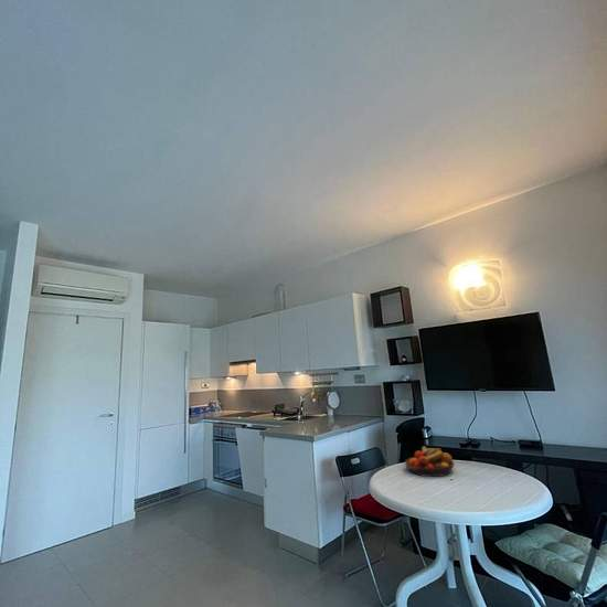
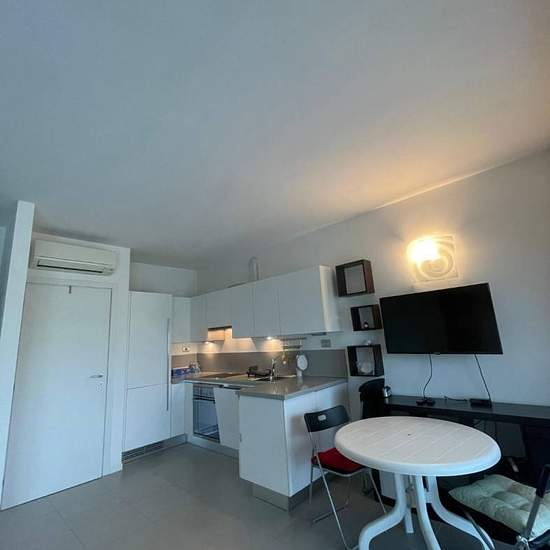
- fruit bowl (428, 459)
